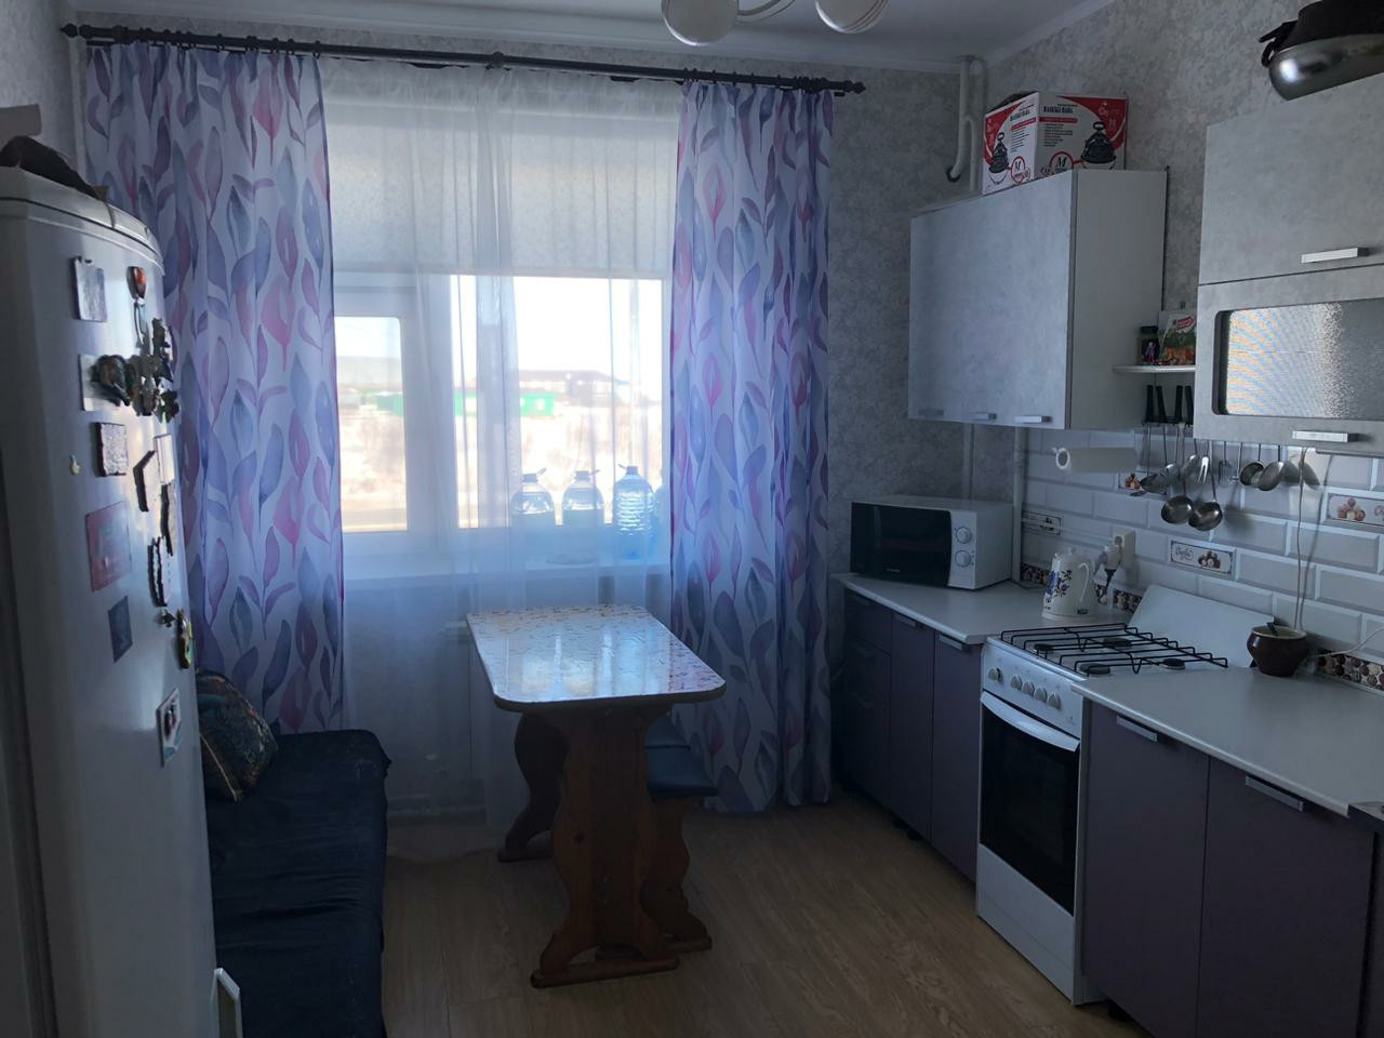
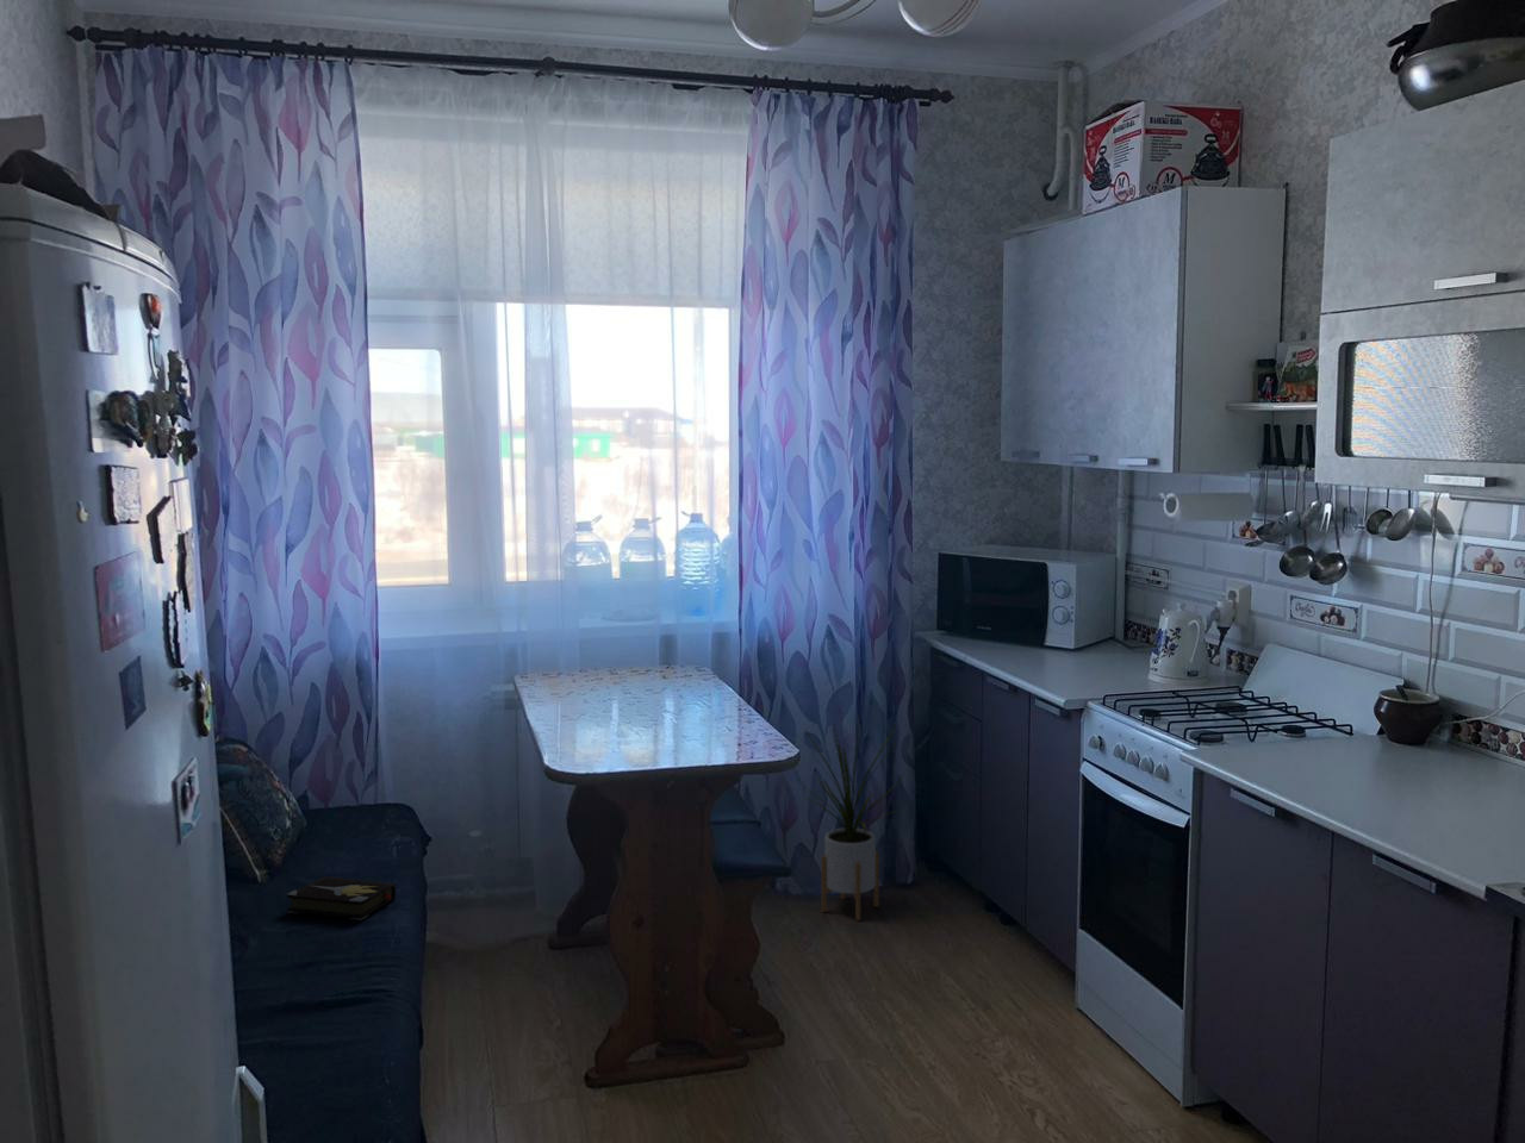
+ house plant (850, 812)
+ hardback book (342, 896)
